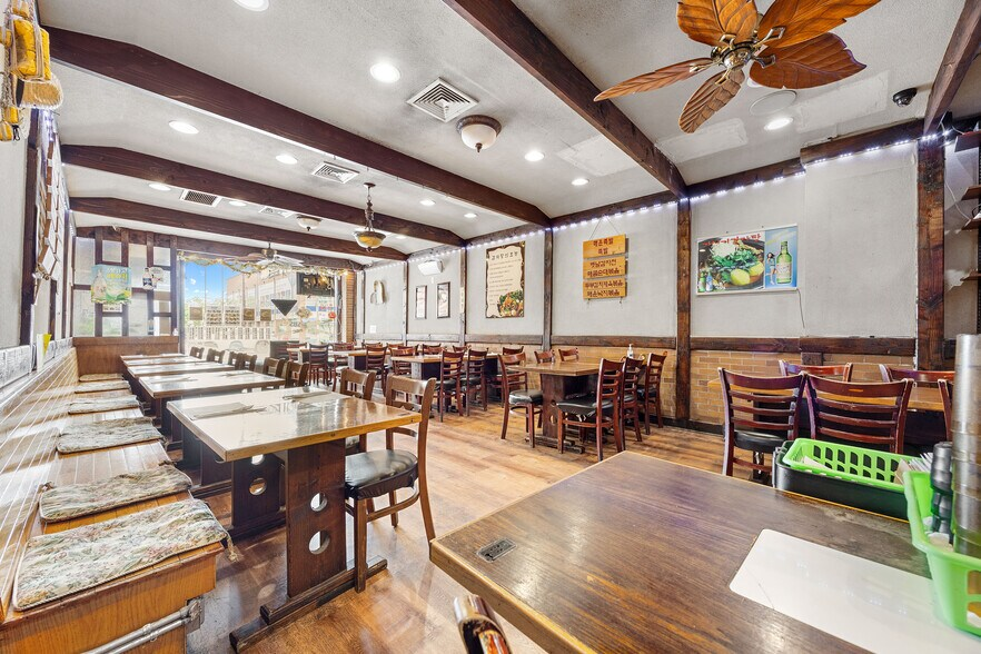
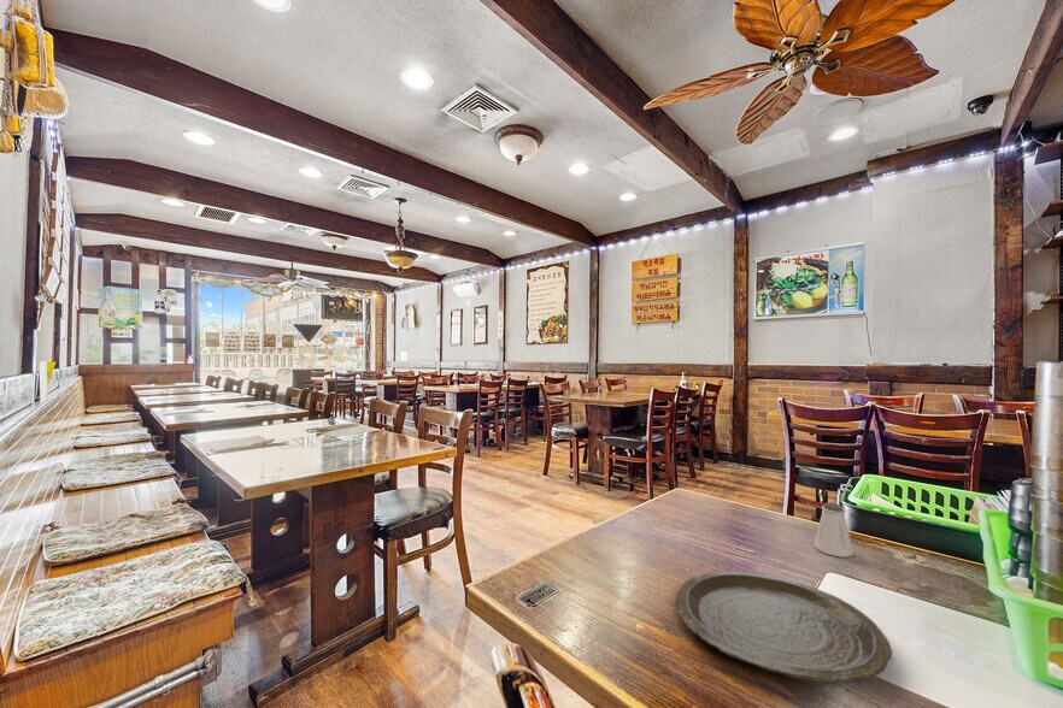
+ plate (771, 618)
+ saltshaker (833, 526)
